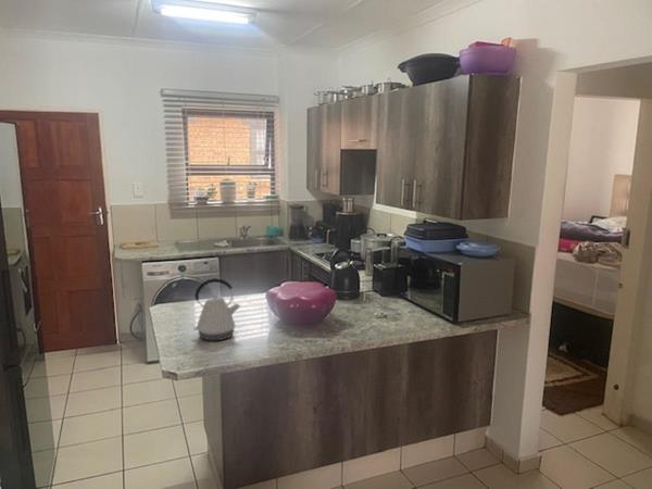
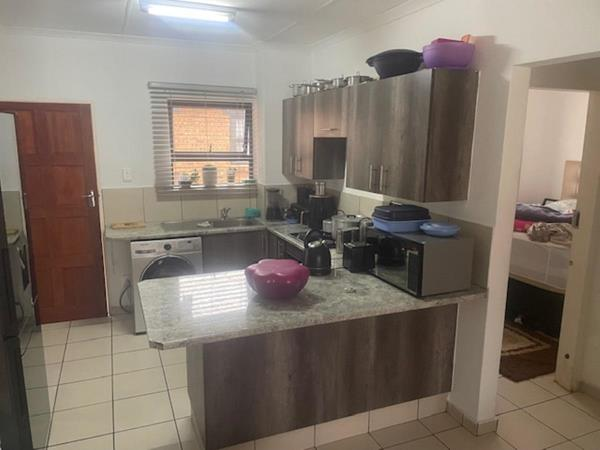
- kettle (216, 306)
